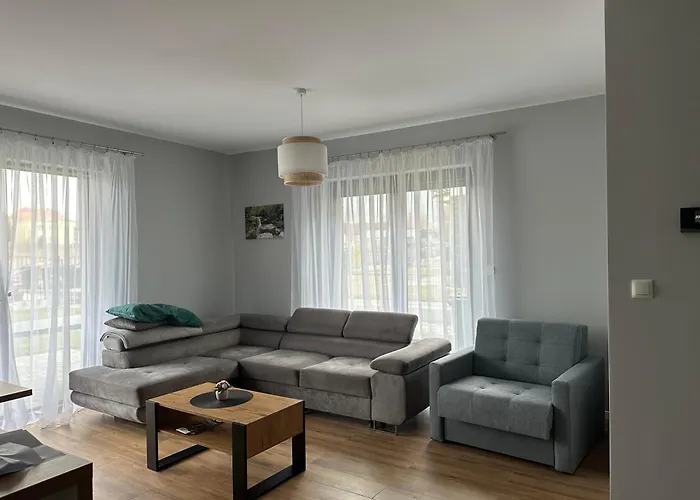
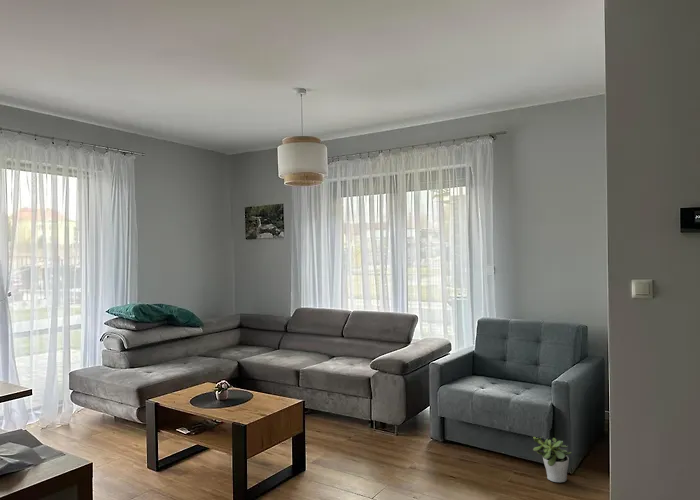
+ potted plant (549, 457)
